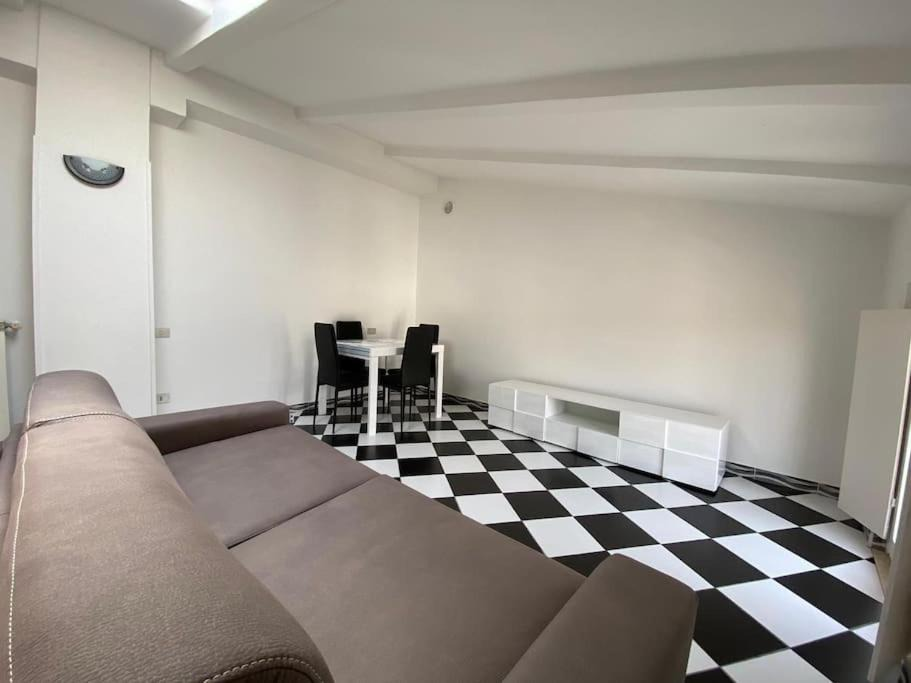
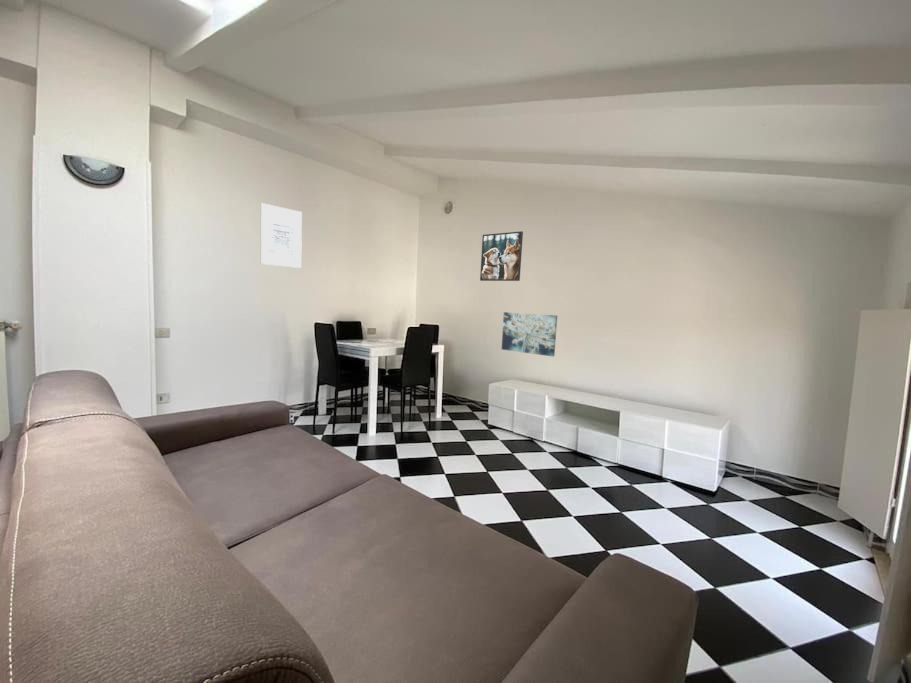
+ wall art (281, 237)
+ wall art (528, 333)
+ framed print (500, 257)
